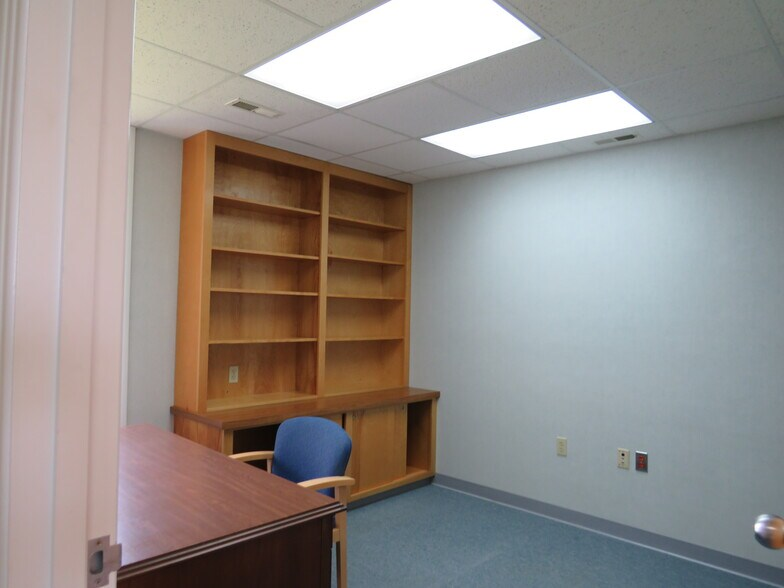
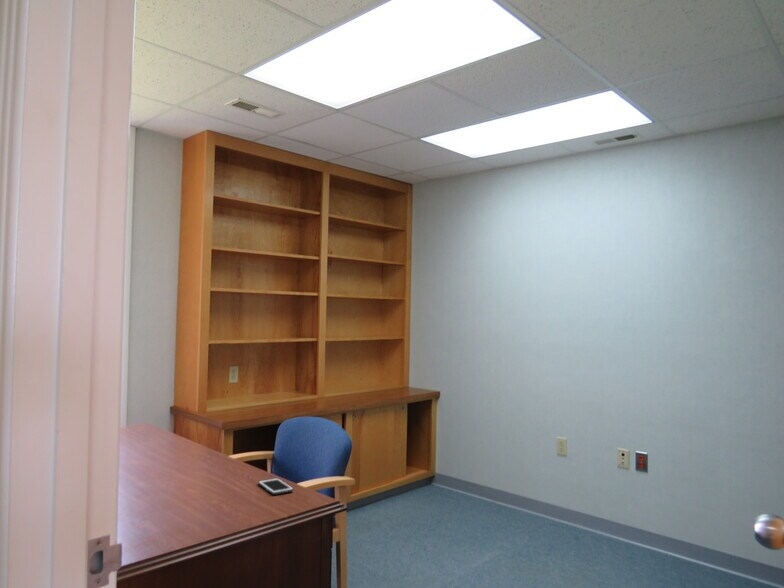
+ cell phone (275, 486)
